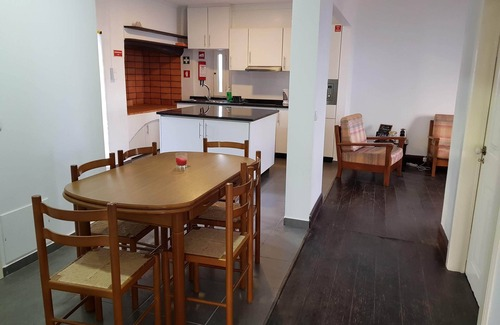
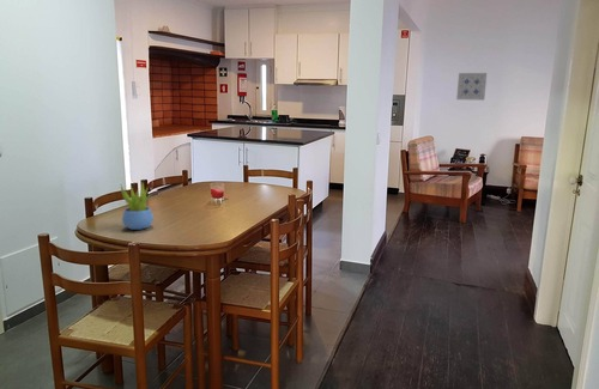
+ succulent plant (137, 205)
+ wall art (471, 86)
